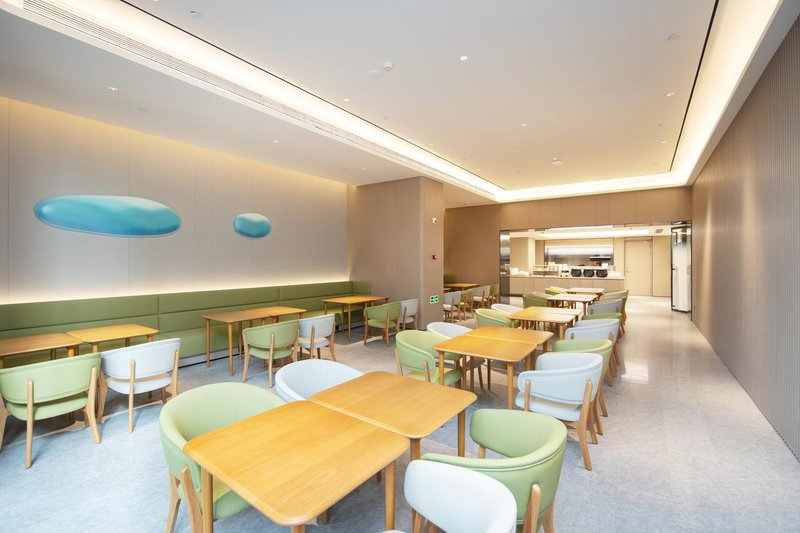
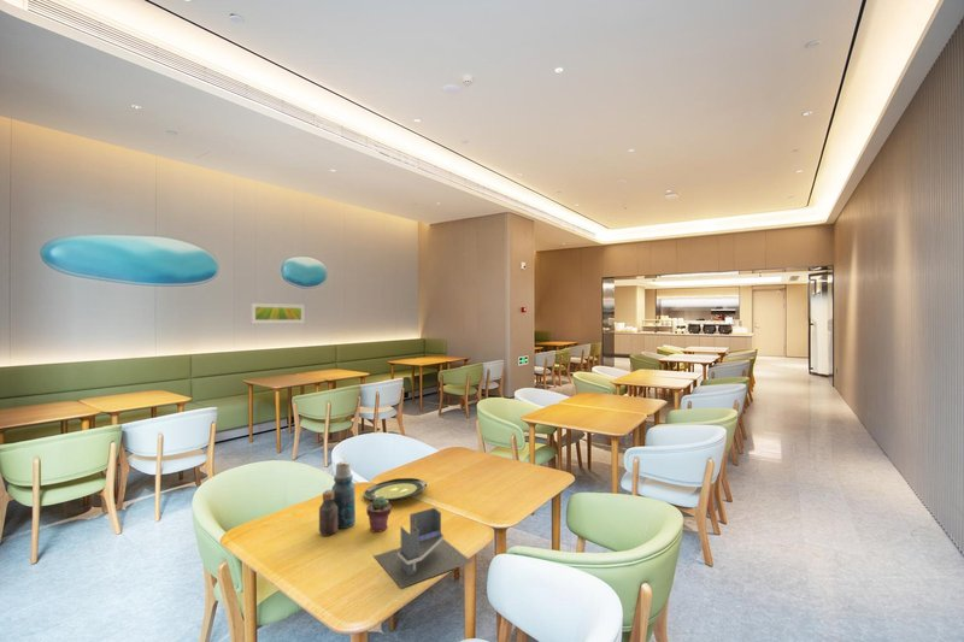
+ bottle (337, 495)
+ plate (395, 489)
+ potted succulent (378, 512)
+ utensil holder (422, 538)
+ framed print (278, 313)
